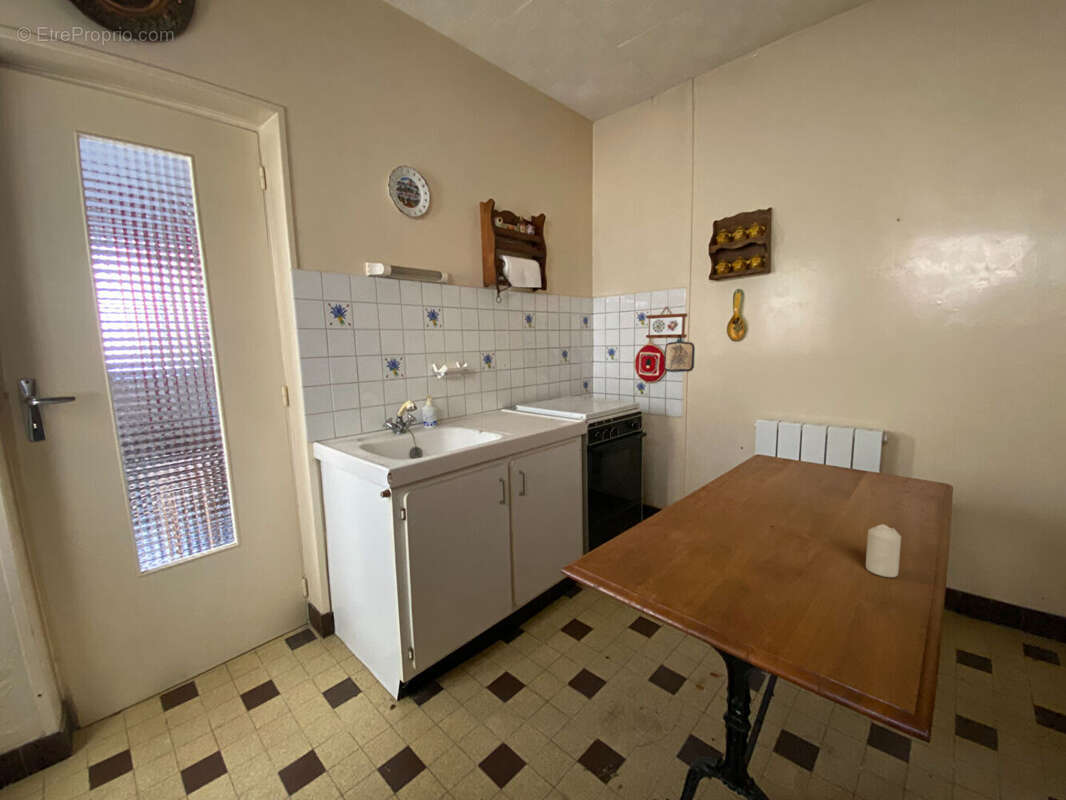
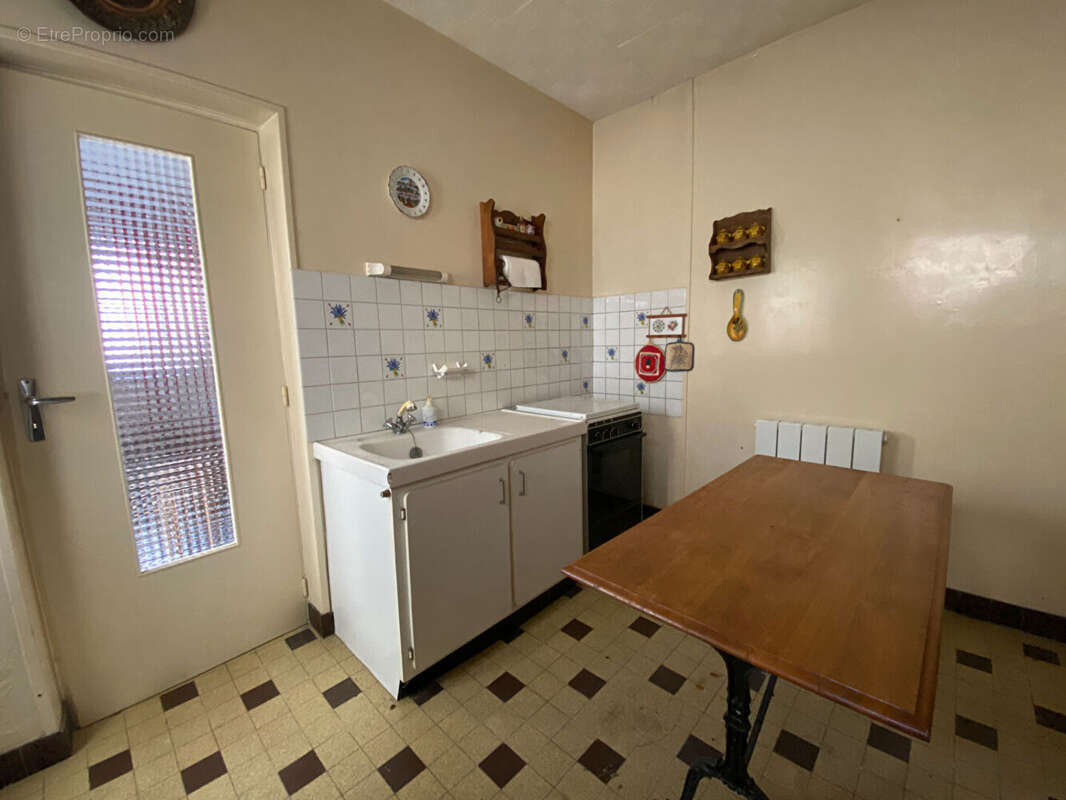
- candle (883, 549)
